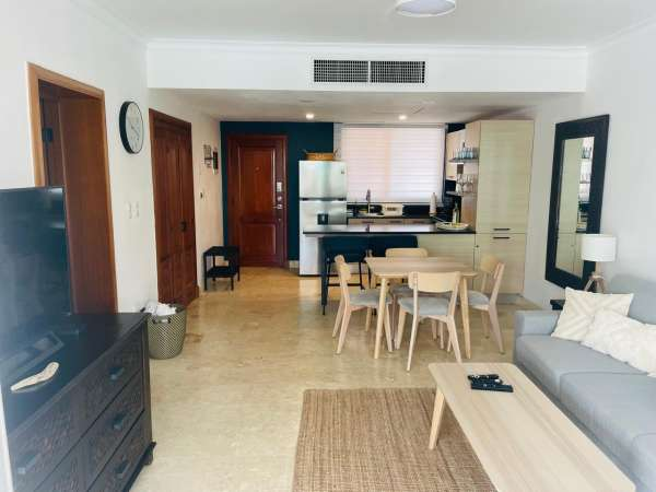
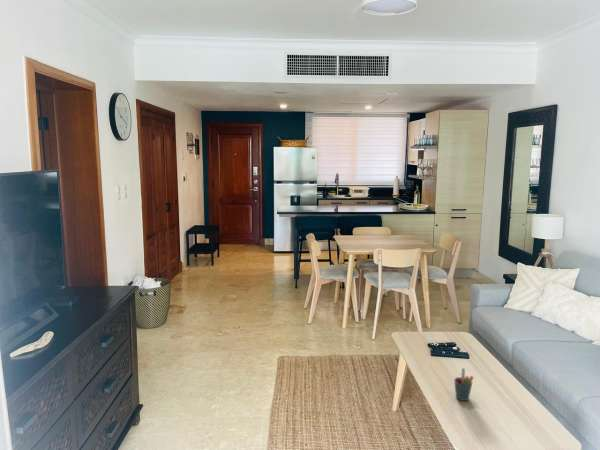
+ pen holder (463, 385)
